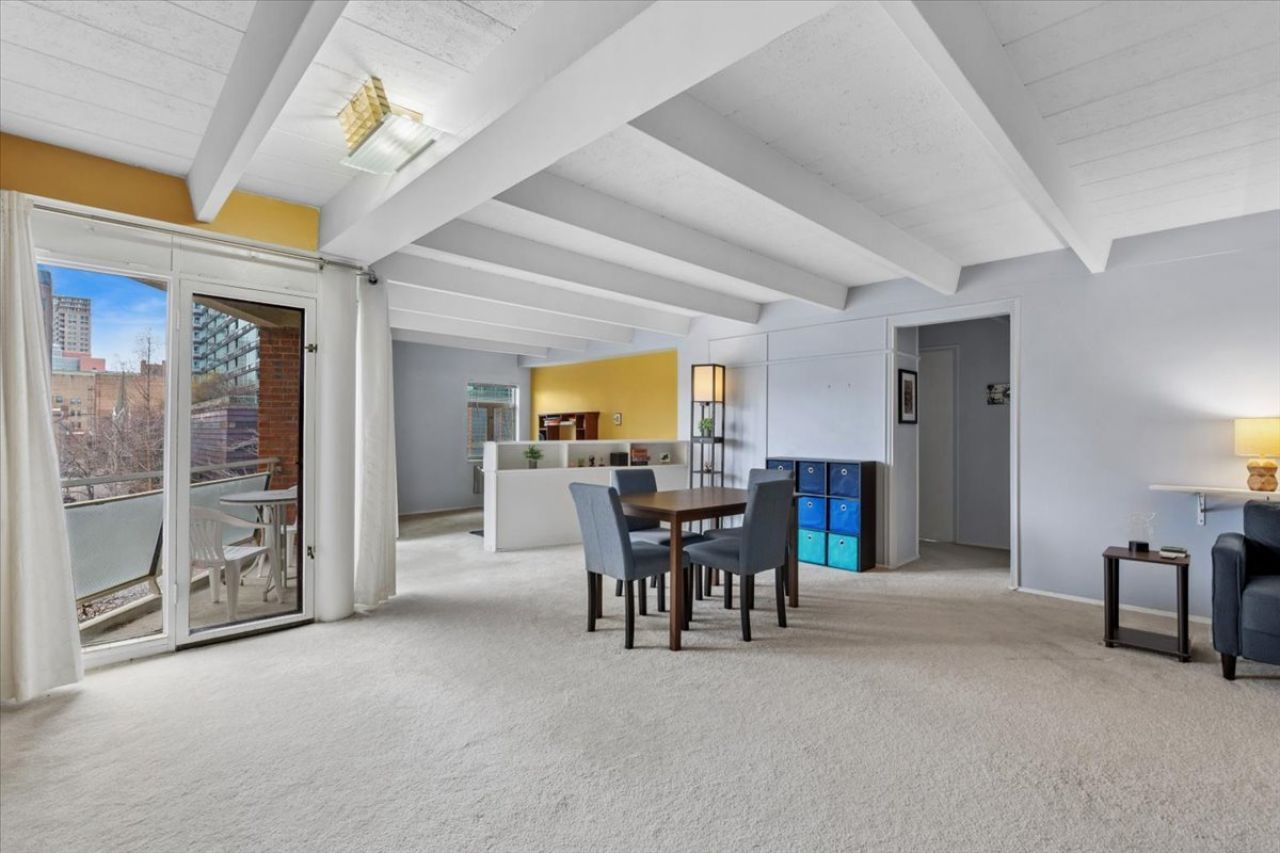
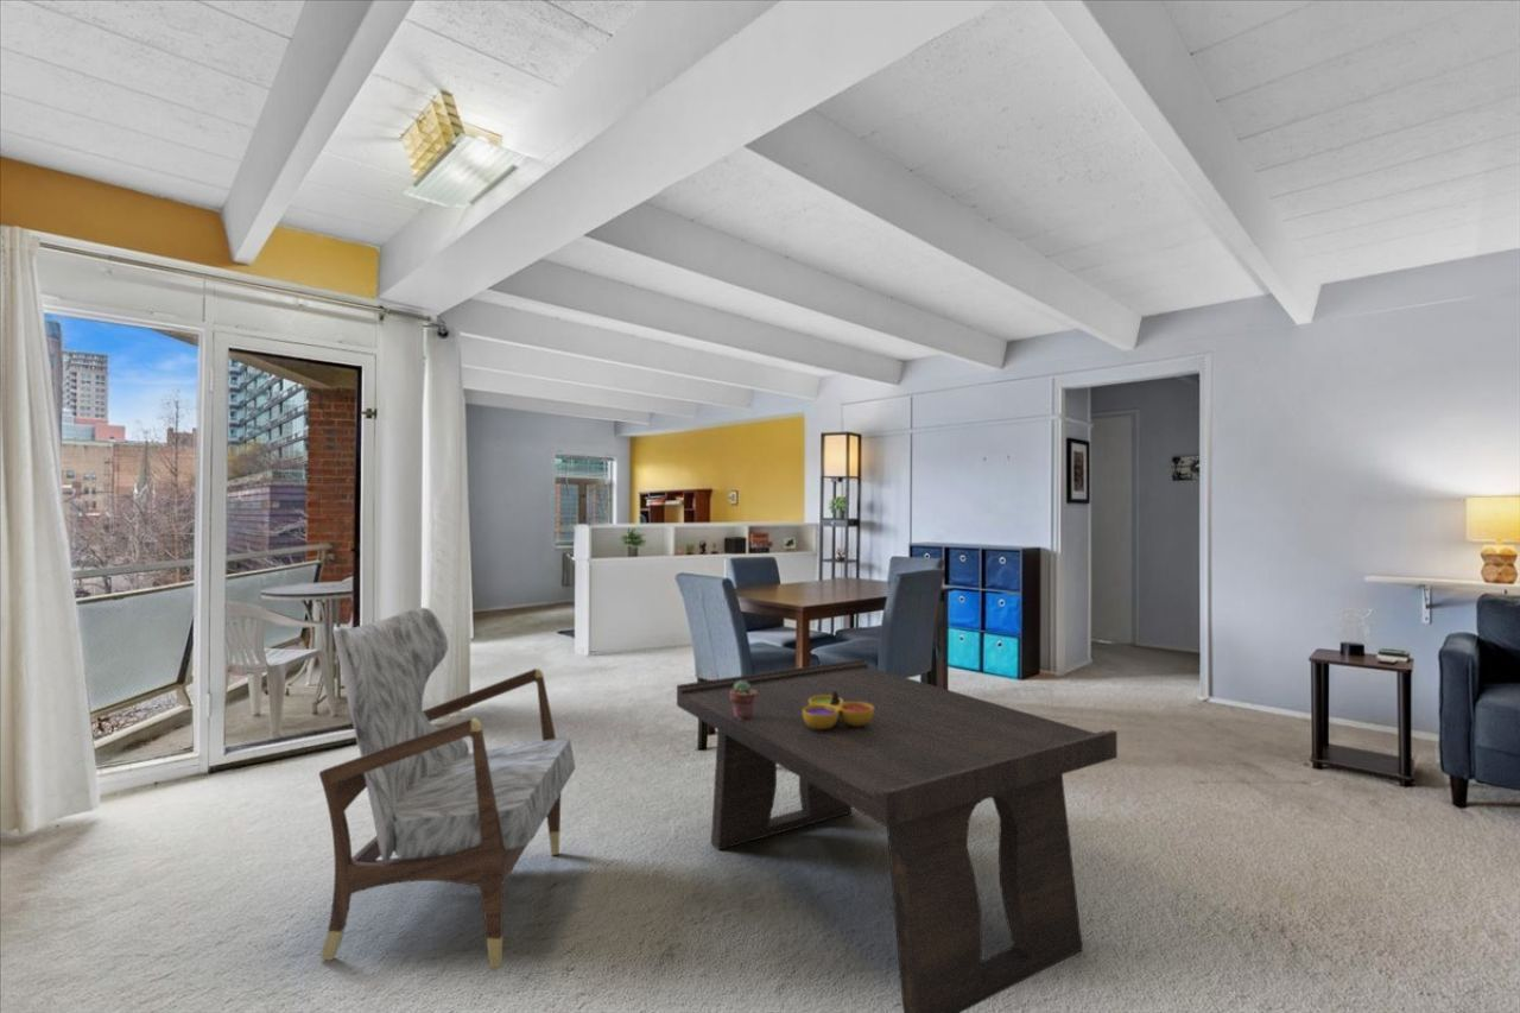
+ potted succulent (743, 697)
+ coffee table (870, 797)
+ decorative bowl (840, 707)
+ armchair (460, 758)
